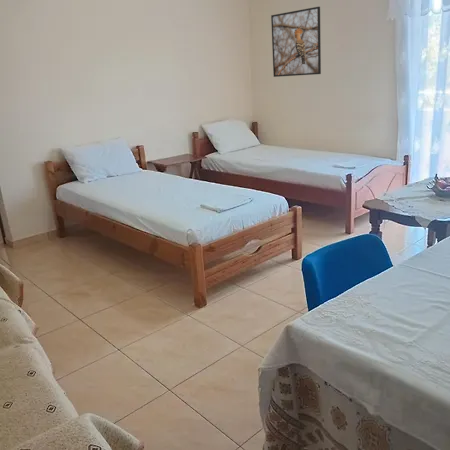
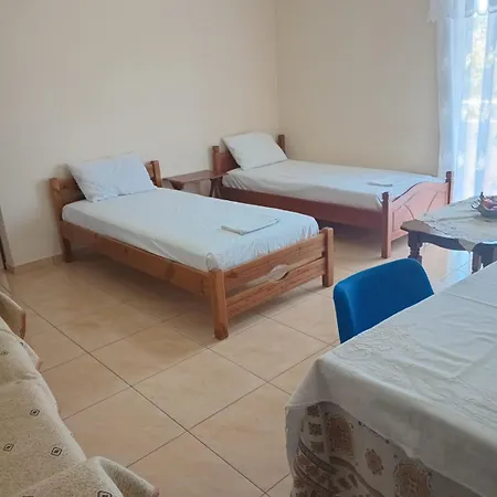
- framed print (295, 43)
